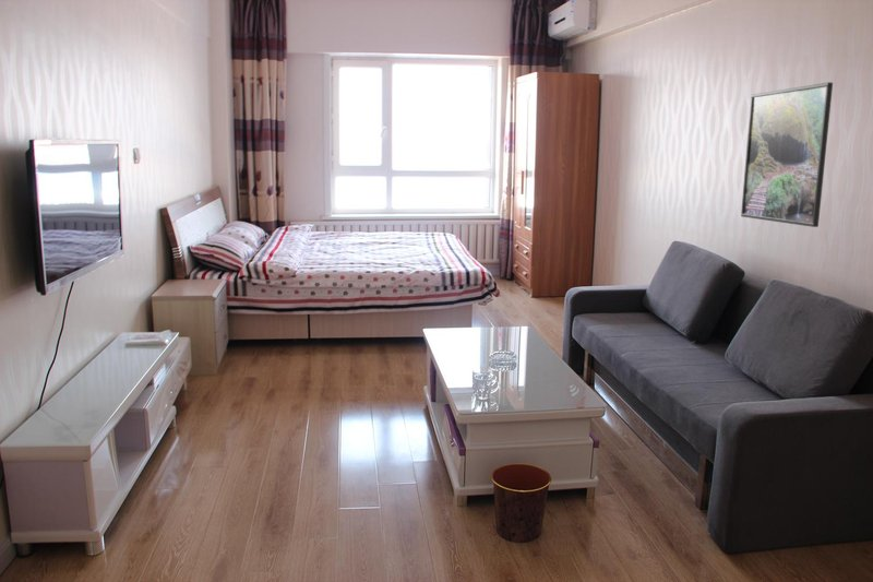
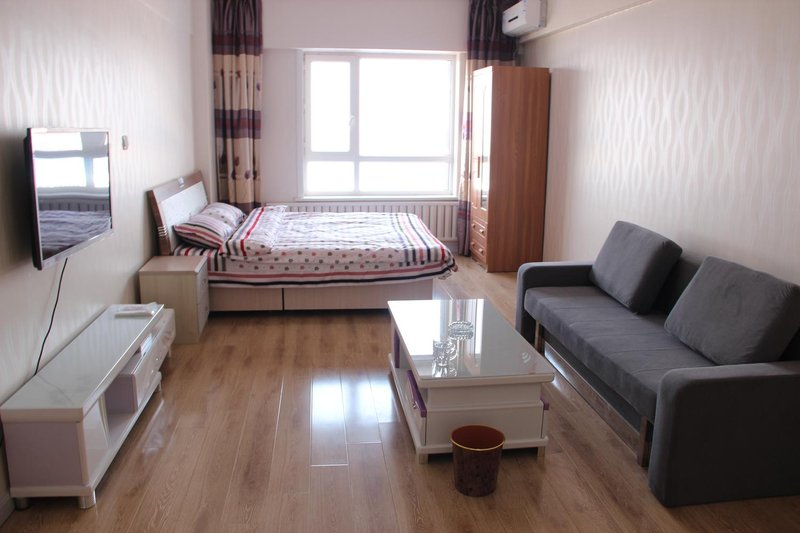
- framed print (781, 156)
